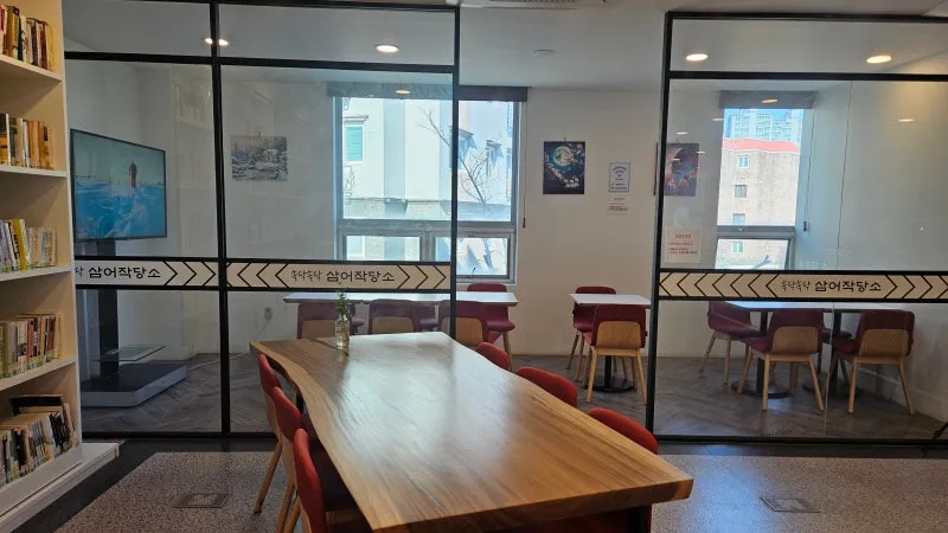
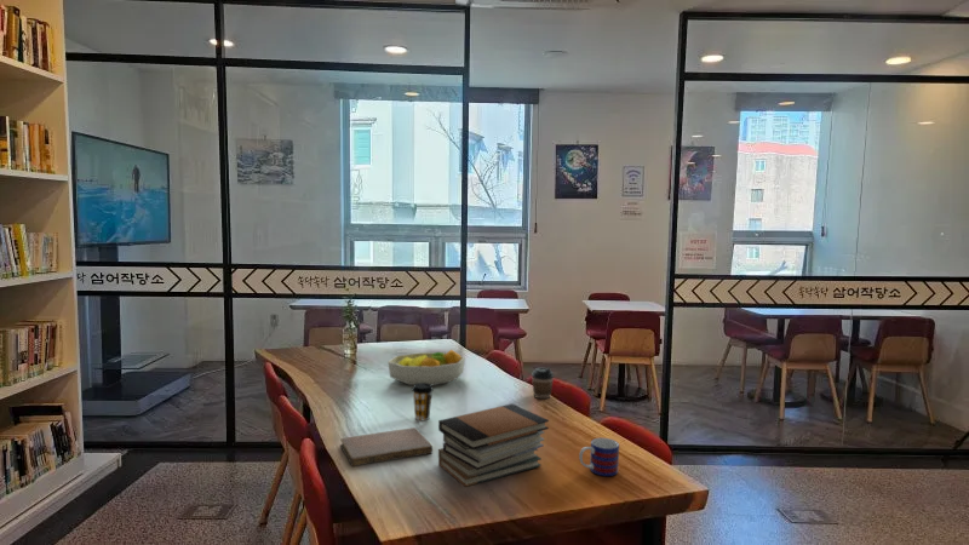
+ mug (598, 457)
+ fruit bowl (426, 365)
+ coffee cup (541, 382)
+ notebook (385, 446)
+ book stack (493, 442)
+ coffee cup (422, 401)
